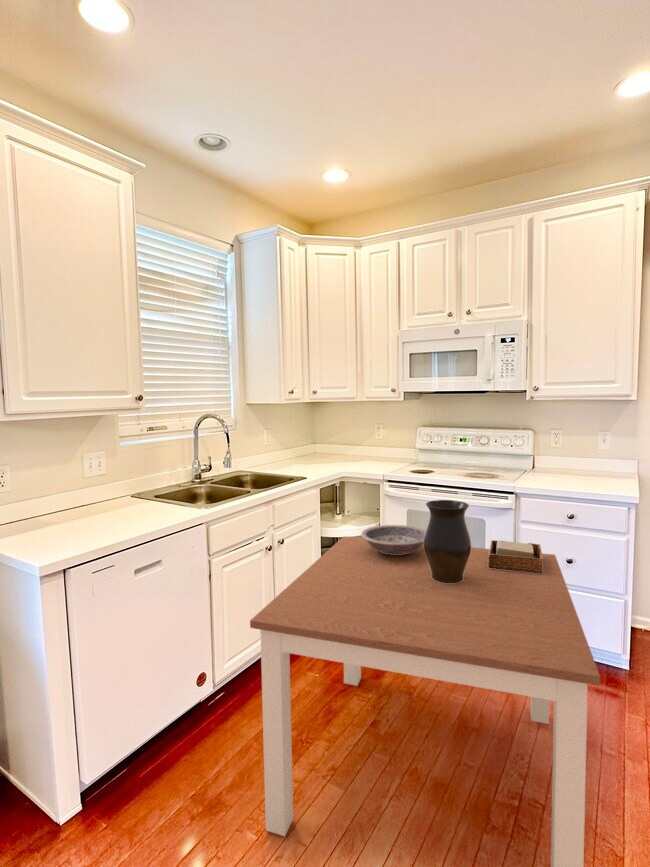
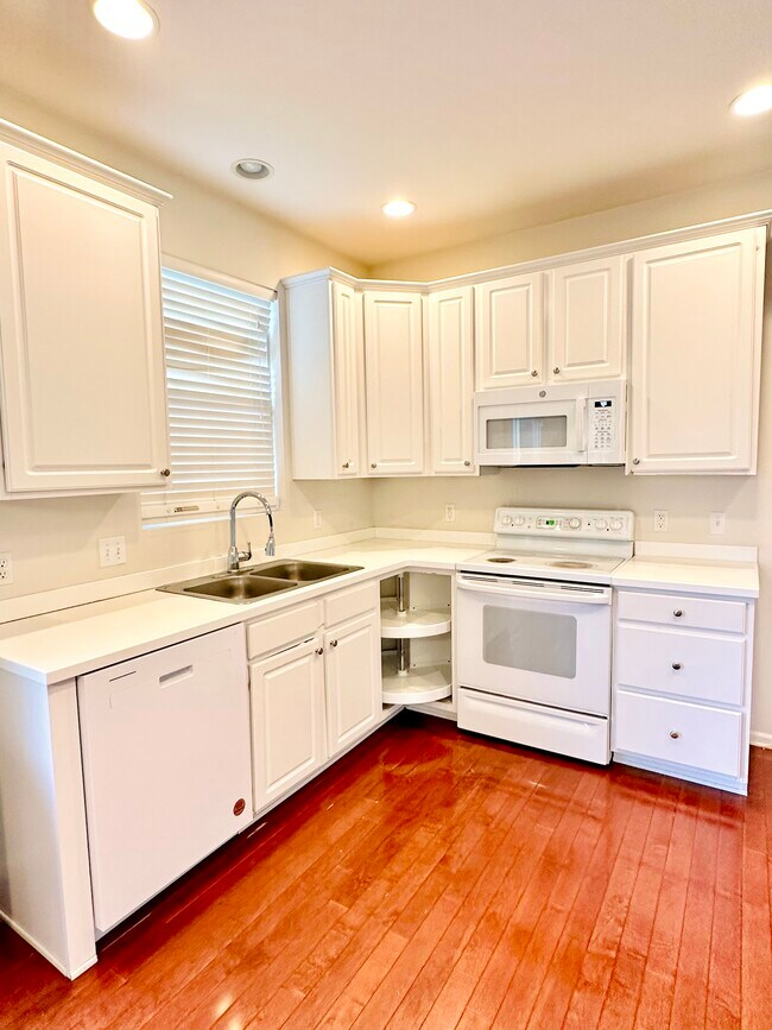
- bowl (395, 542)
- napkin holder (515, 553)
- dining table (427, 674)
- vase (447, 540)
